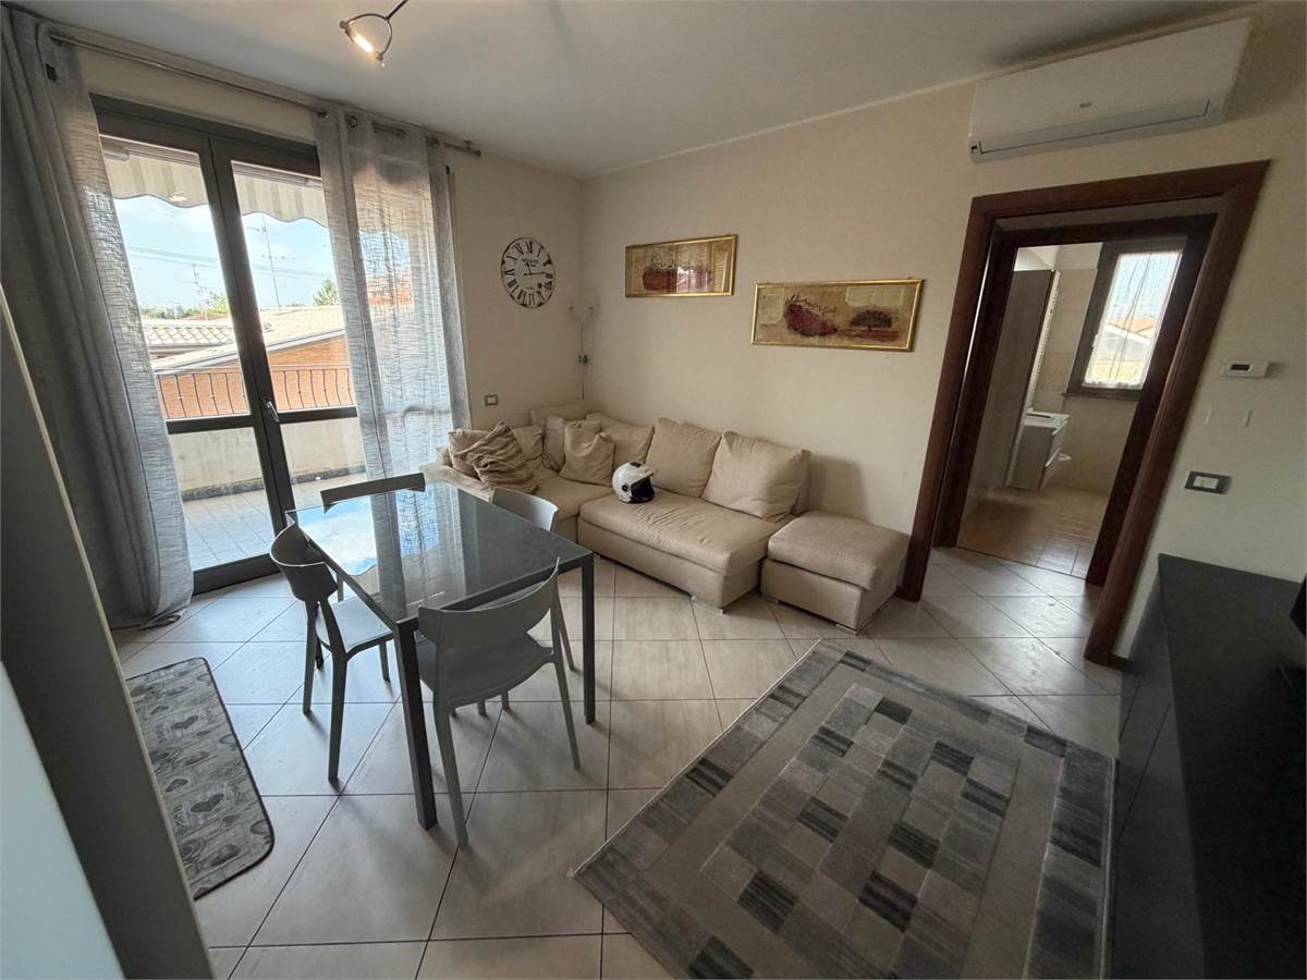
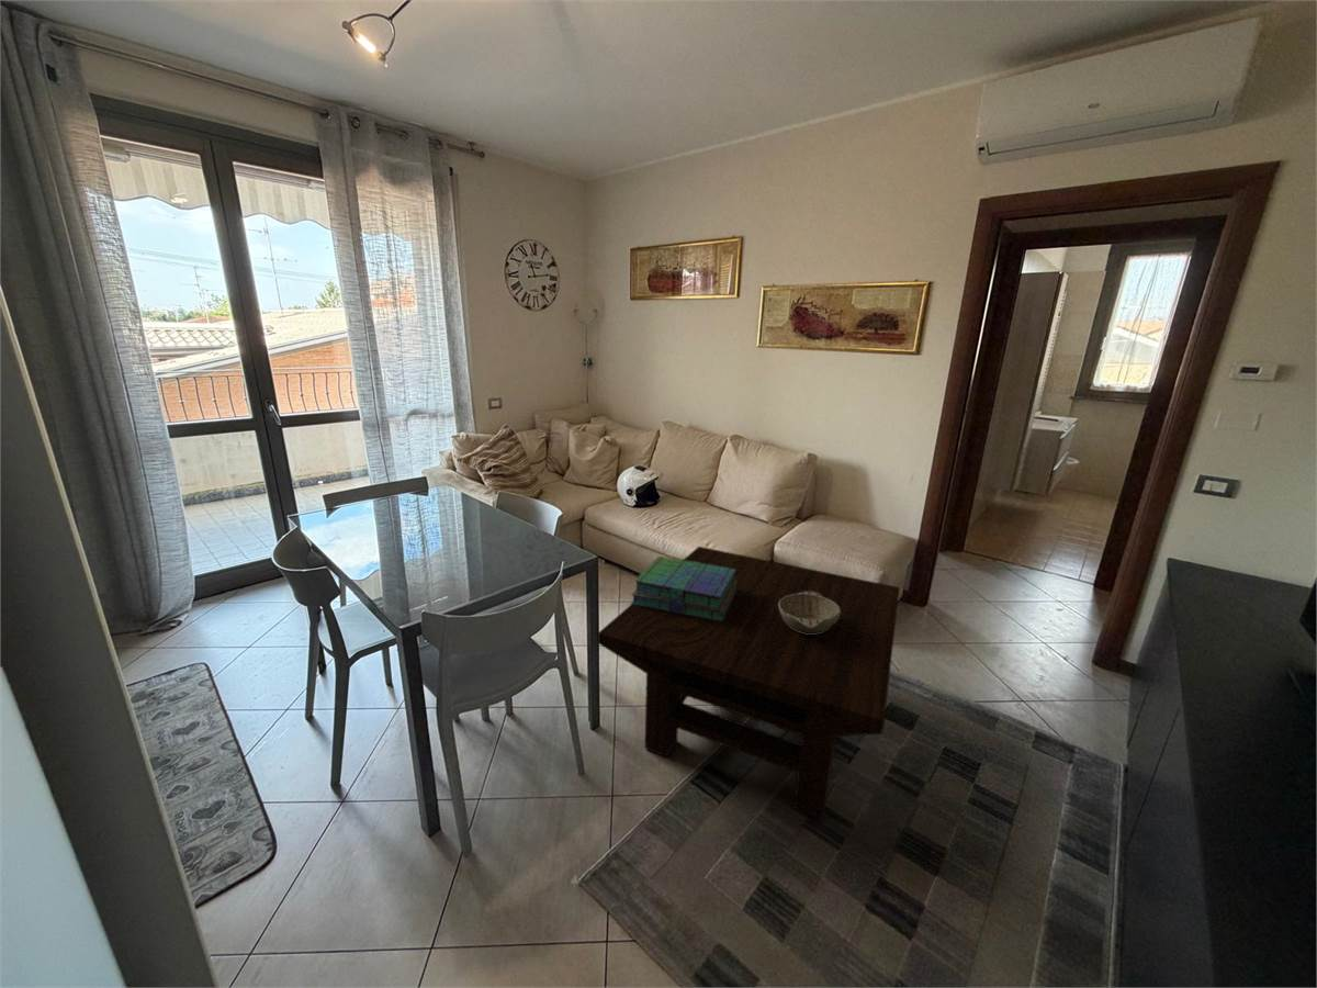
+ stack of books (686, 584)
+ decorative bowl (808, 615)
+ coffee table (758, 667)
